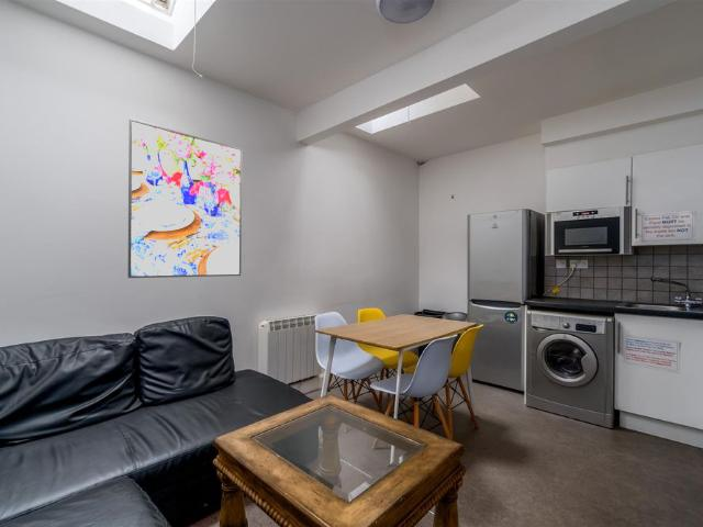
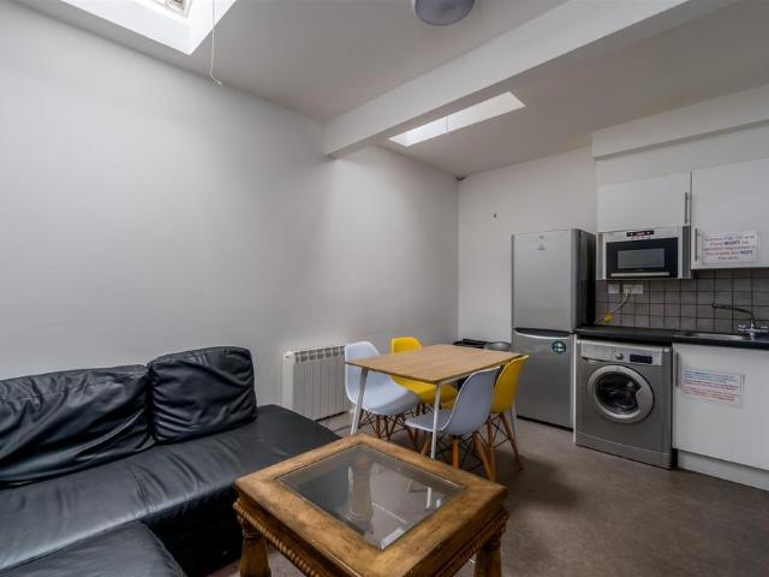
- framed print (191, 205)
